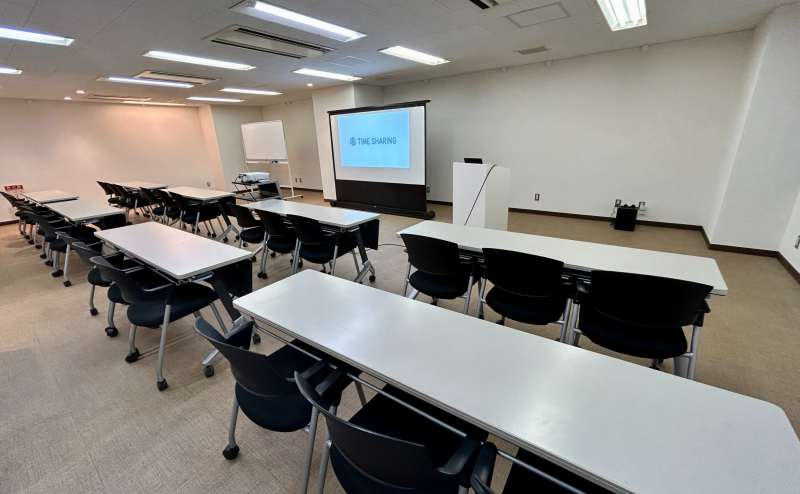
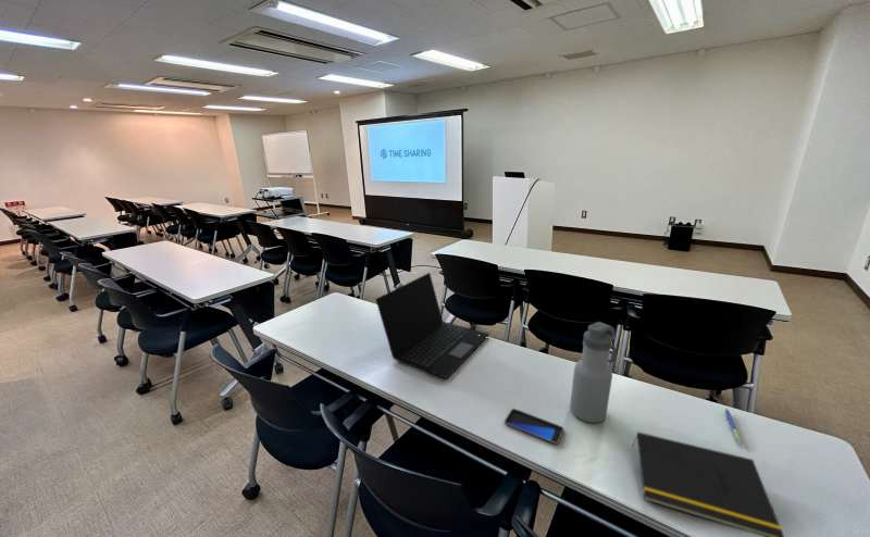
+ smartphone (533, 425)
+ pen (733, 425)
+ water bottle (593, 370)
+ notepad (699, 478)
+ laptop (436, 319)
